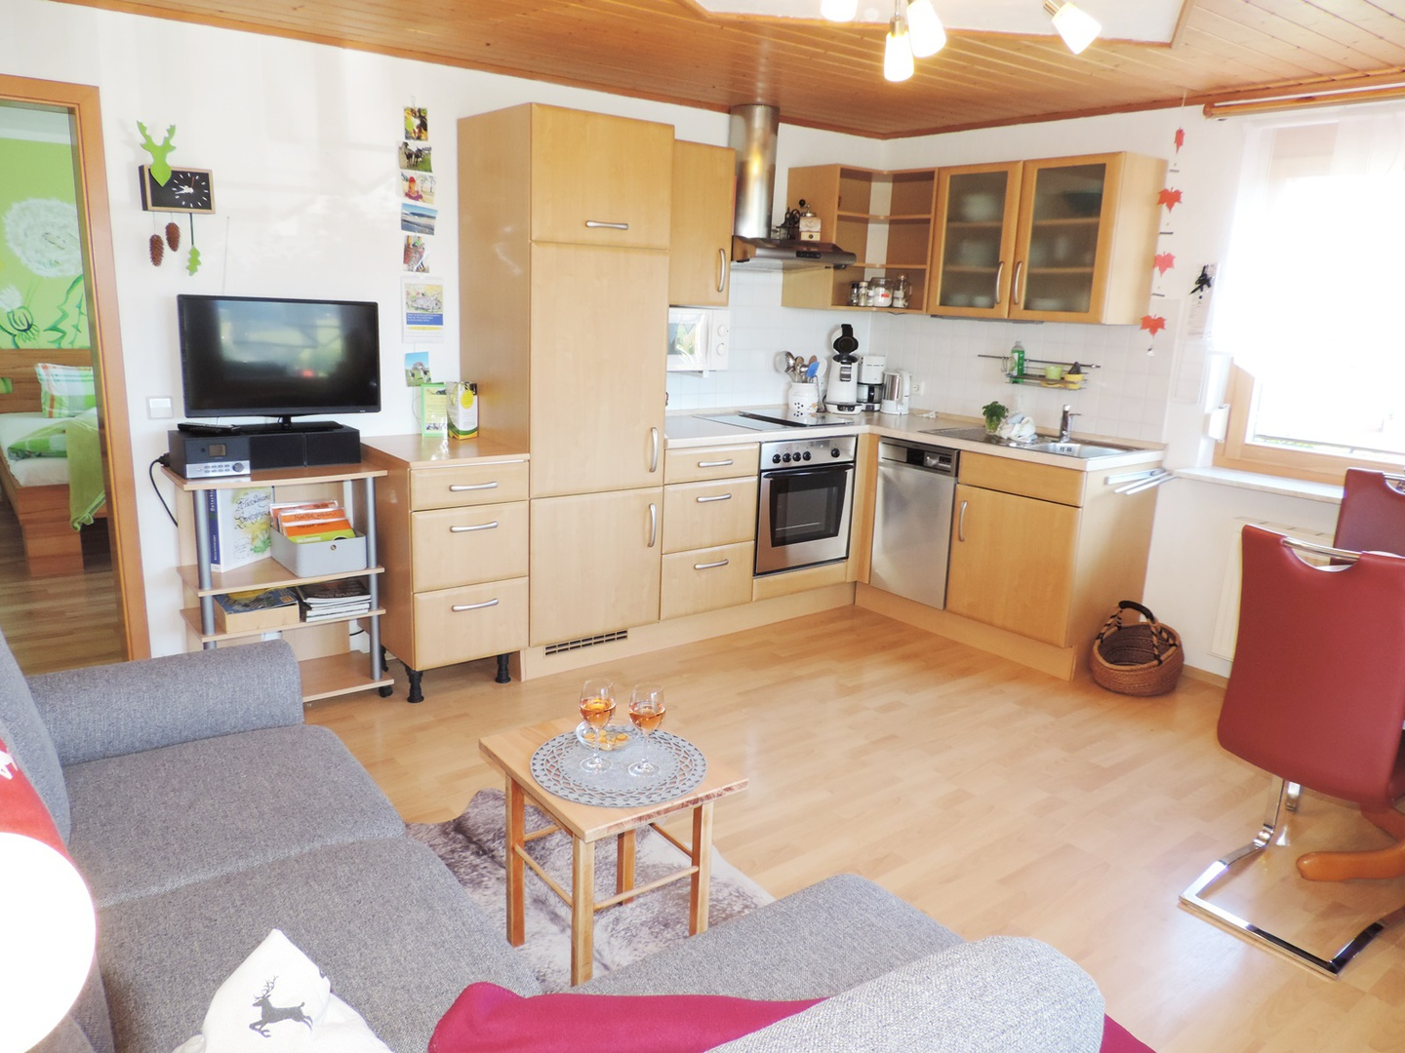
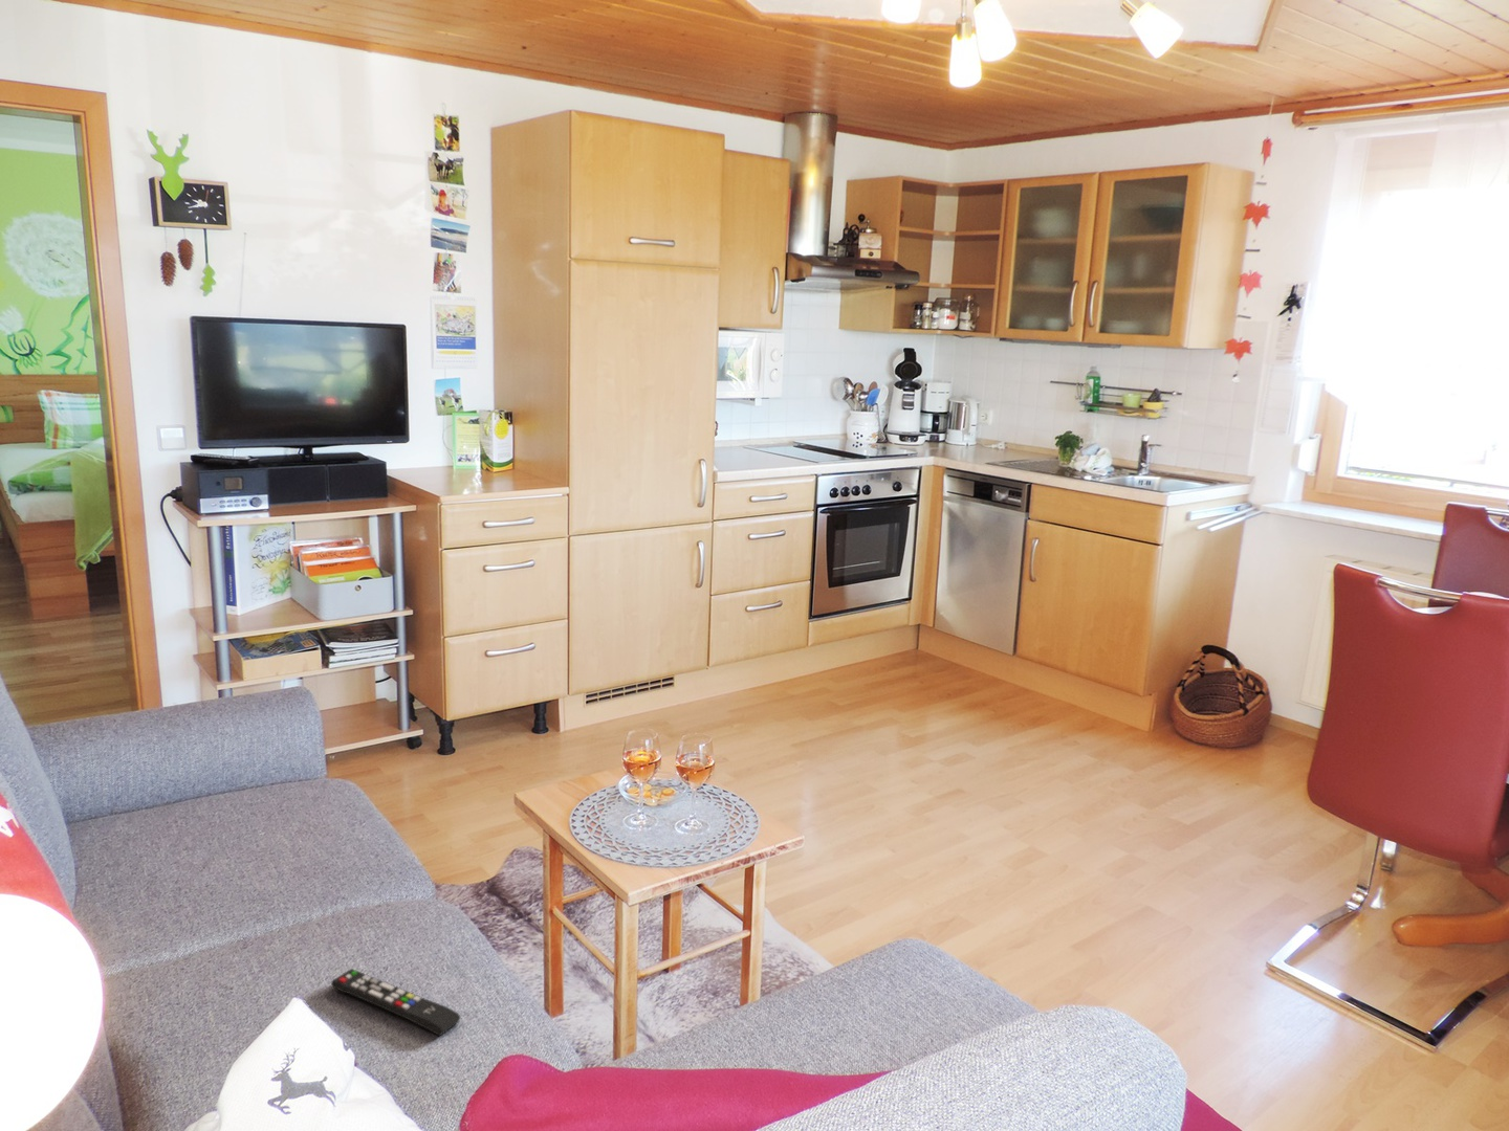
+ remote control (394, 1000)
